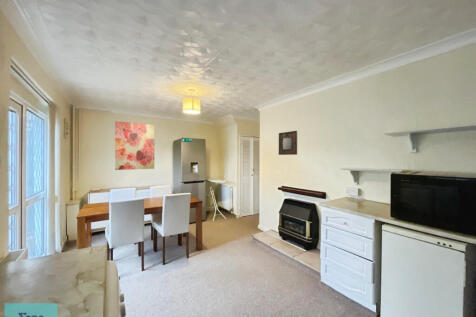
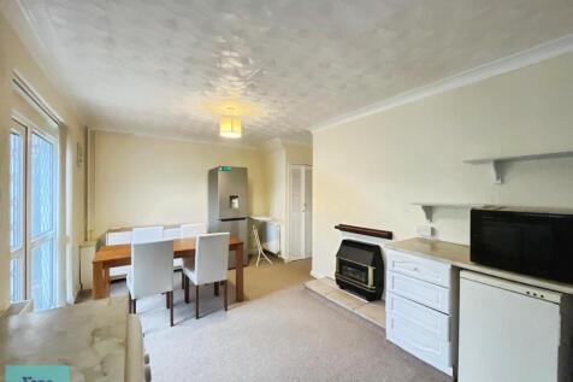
- home mirror (287, 143)
- wall art (135, 146)
